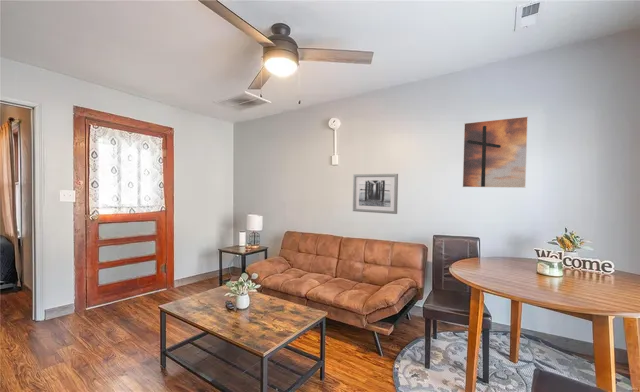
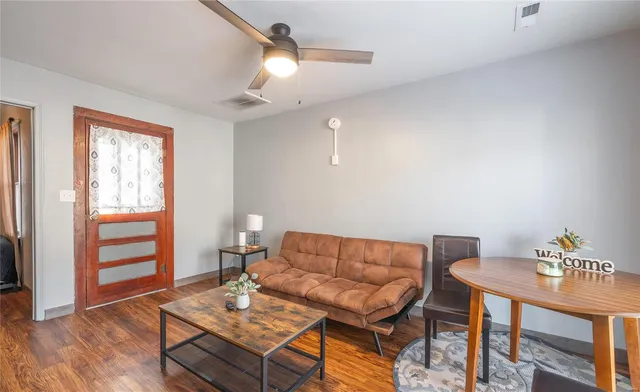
- wall art (374, 193)
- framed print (493, 153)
